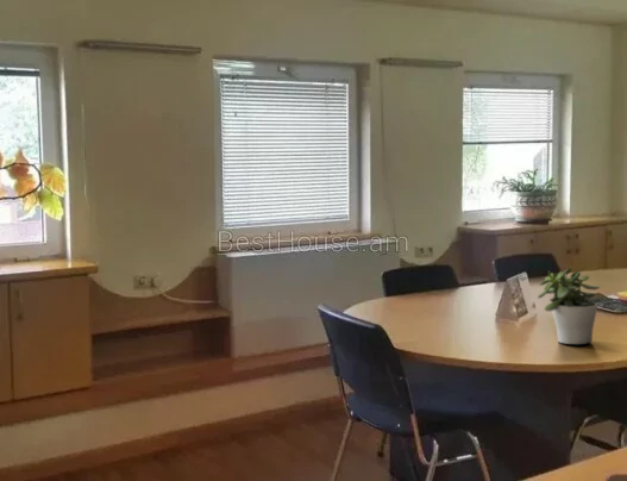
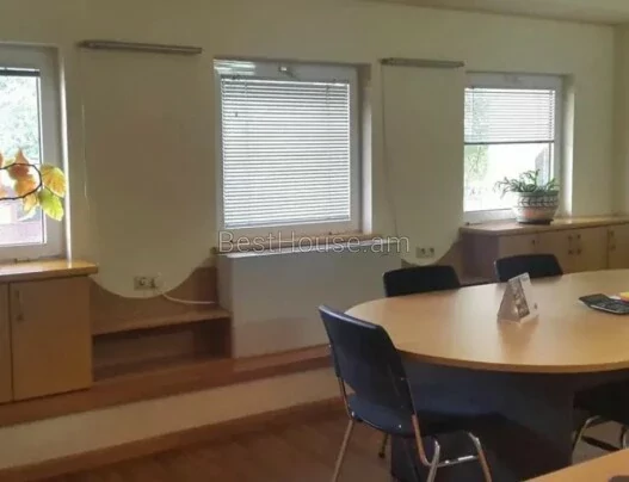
- potted plant (564, 304)
